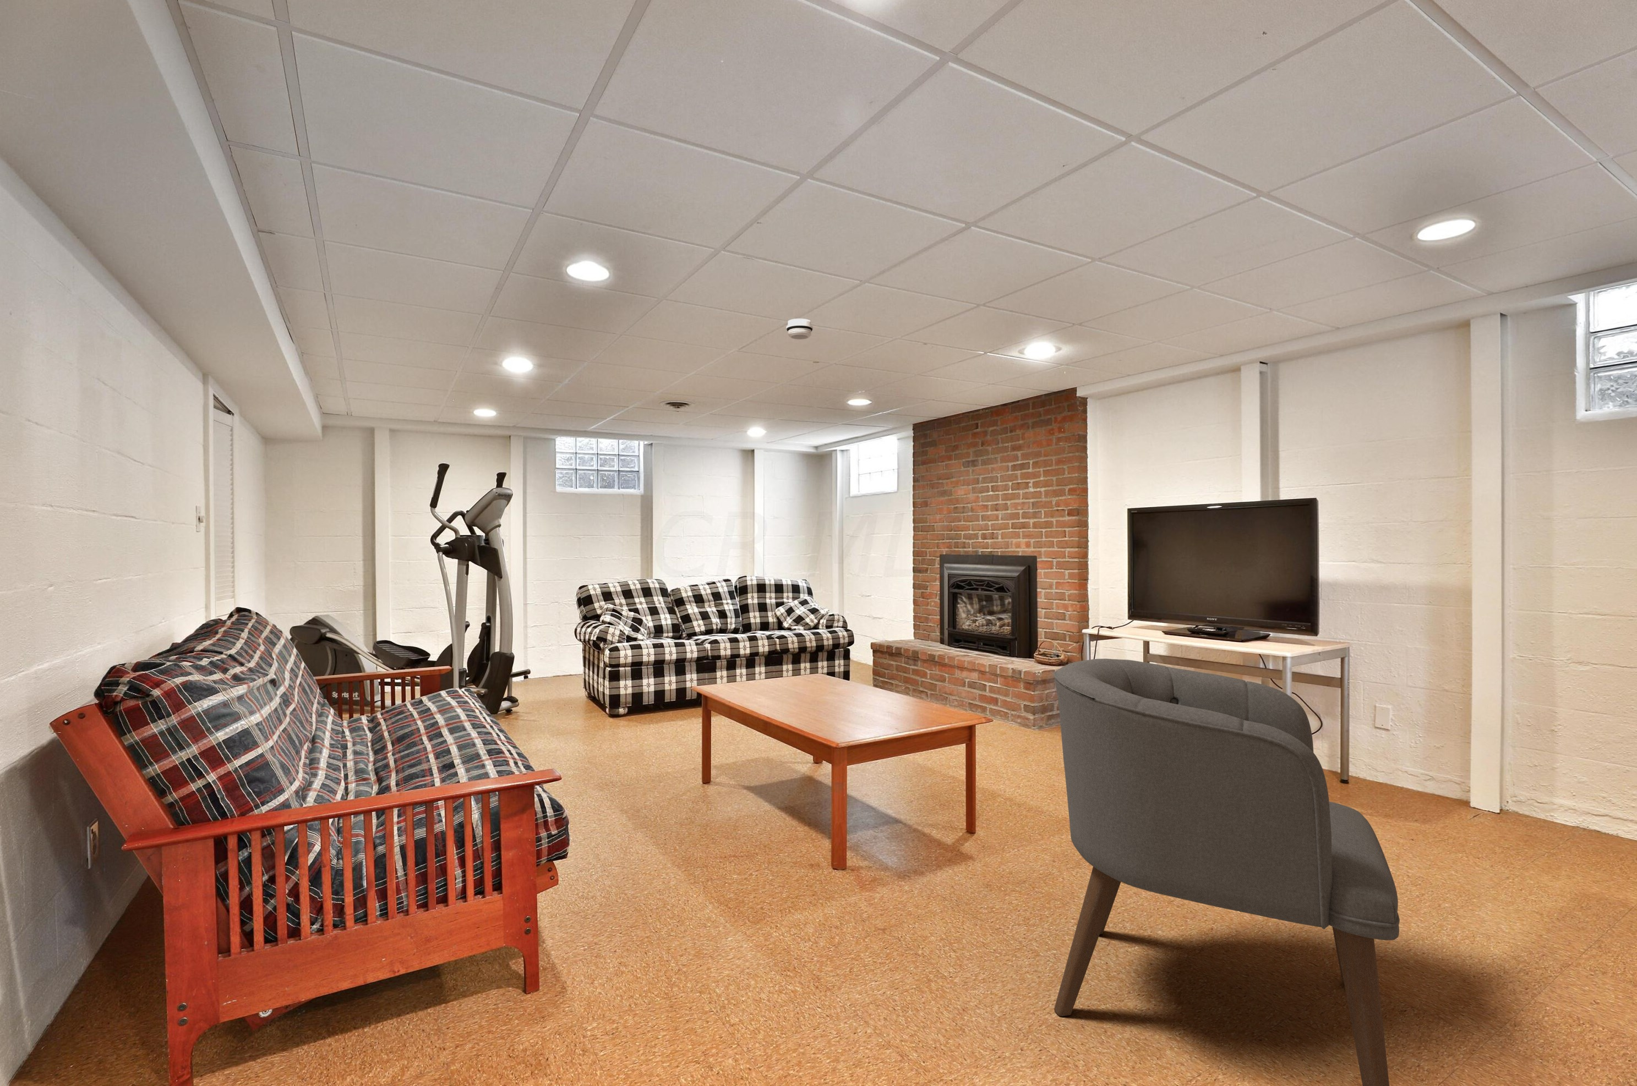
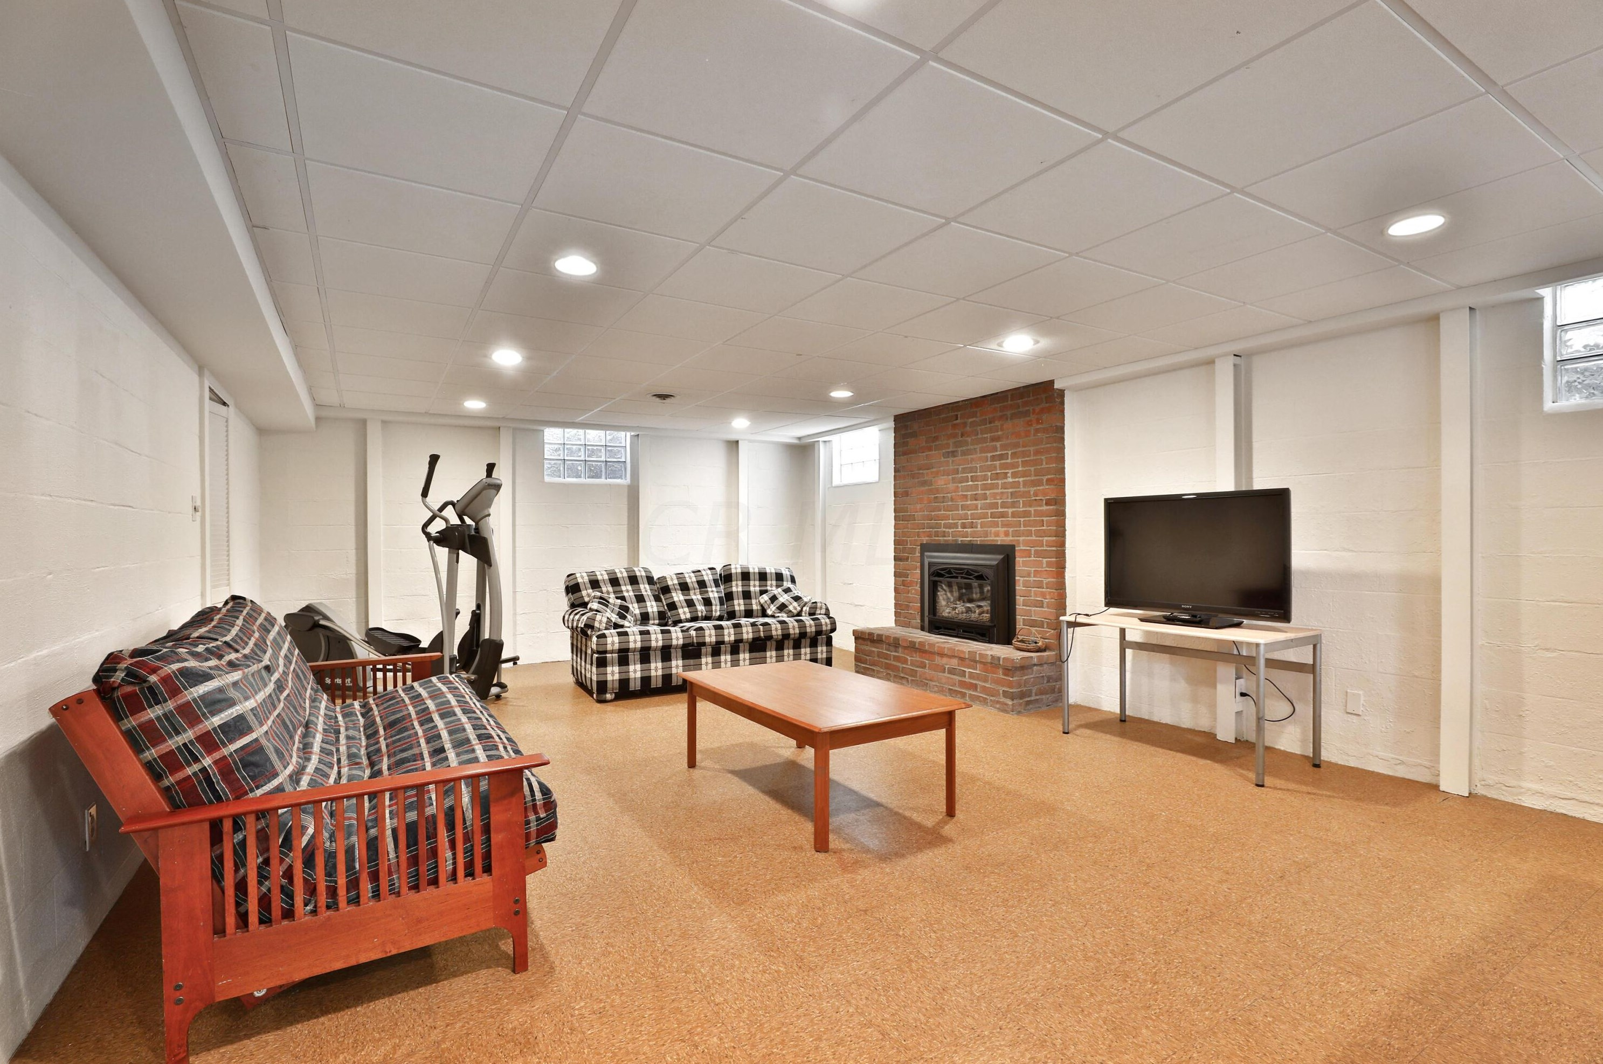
- smoke detector (799, 328)
- armchair (1207, 838)
